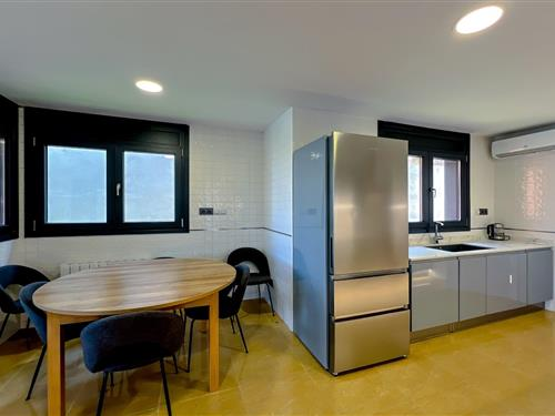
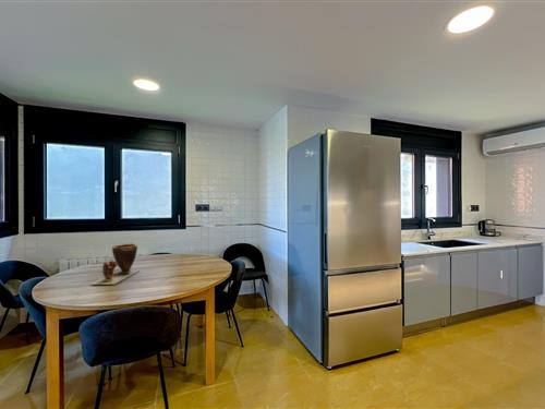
+ clay pot (118, 262)
